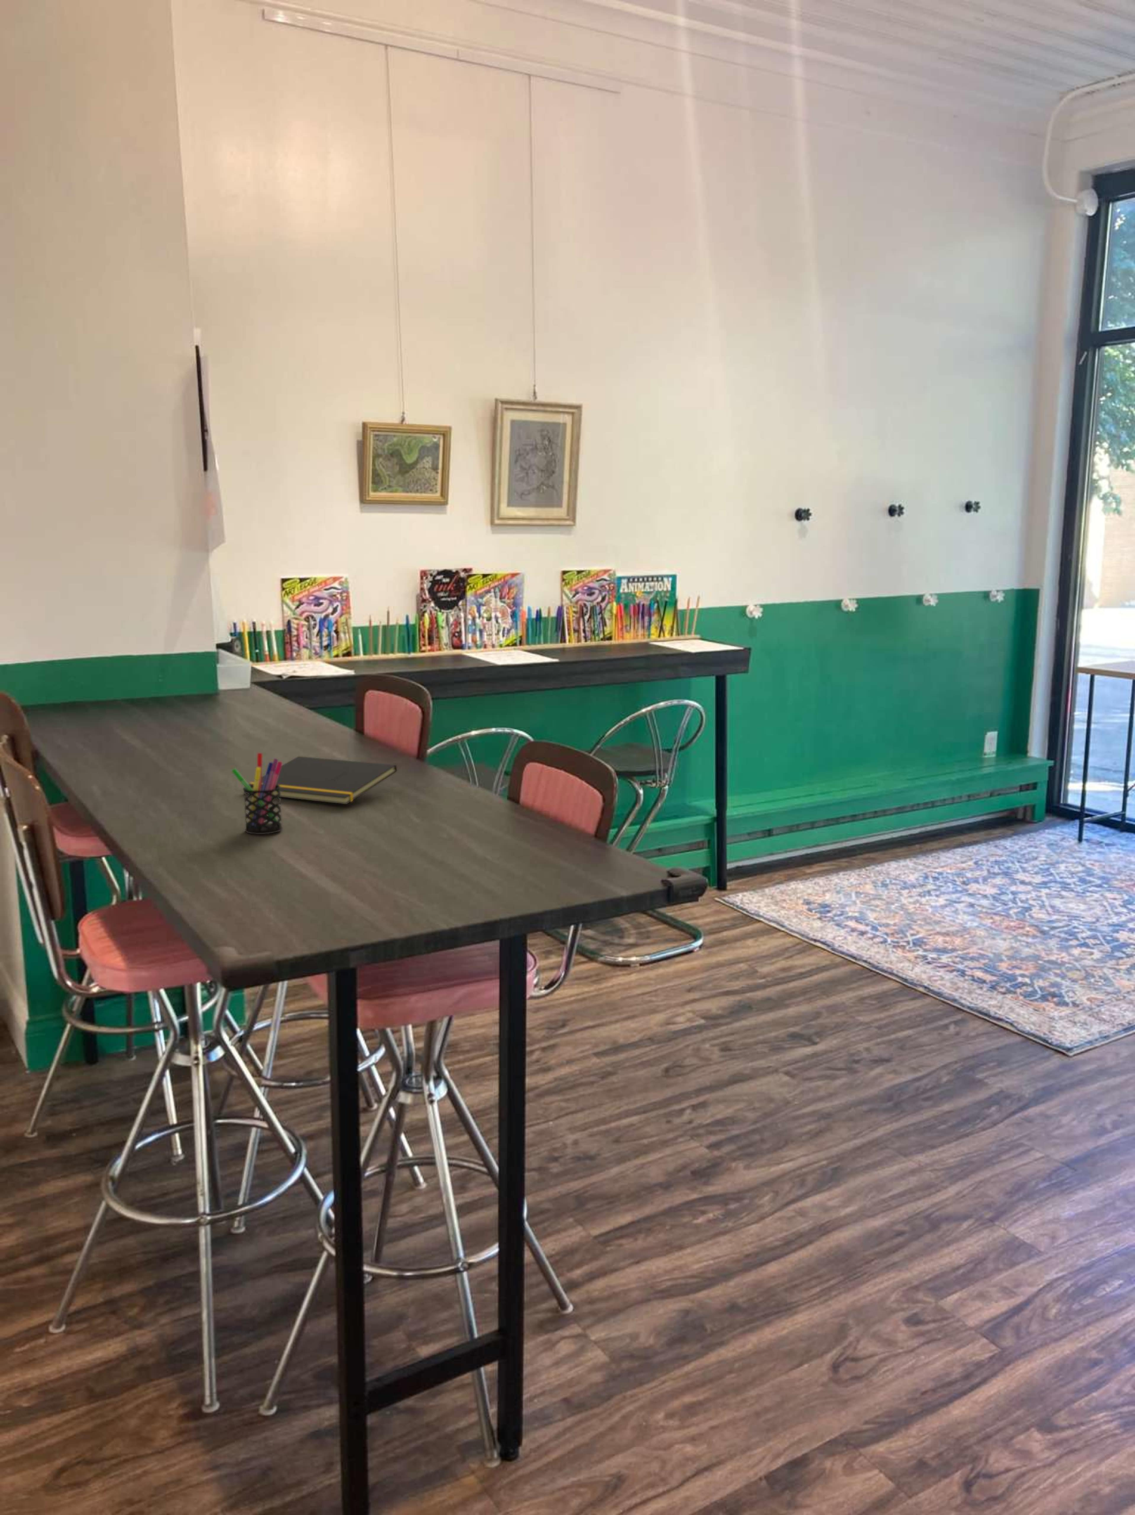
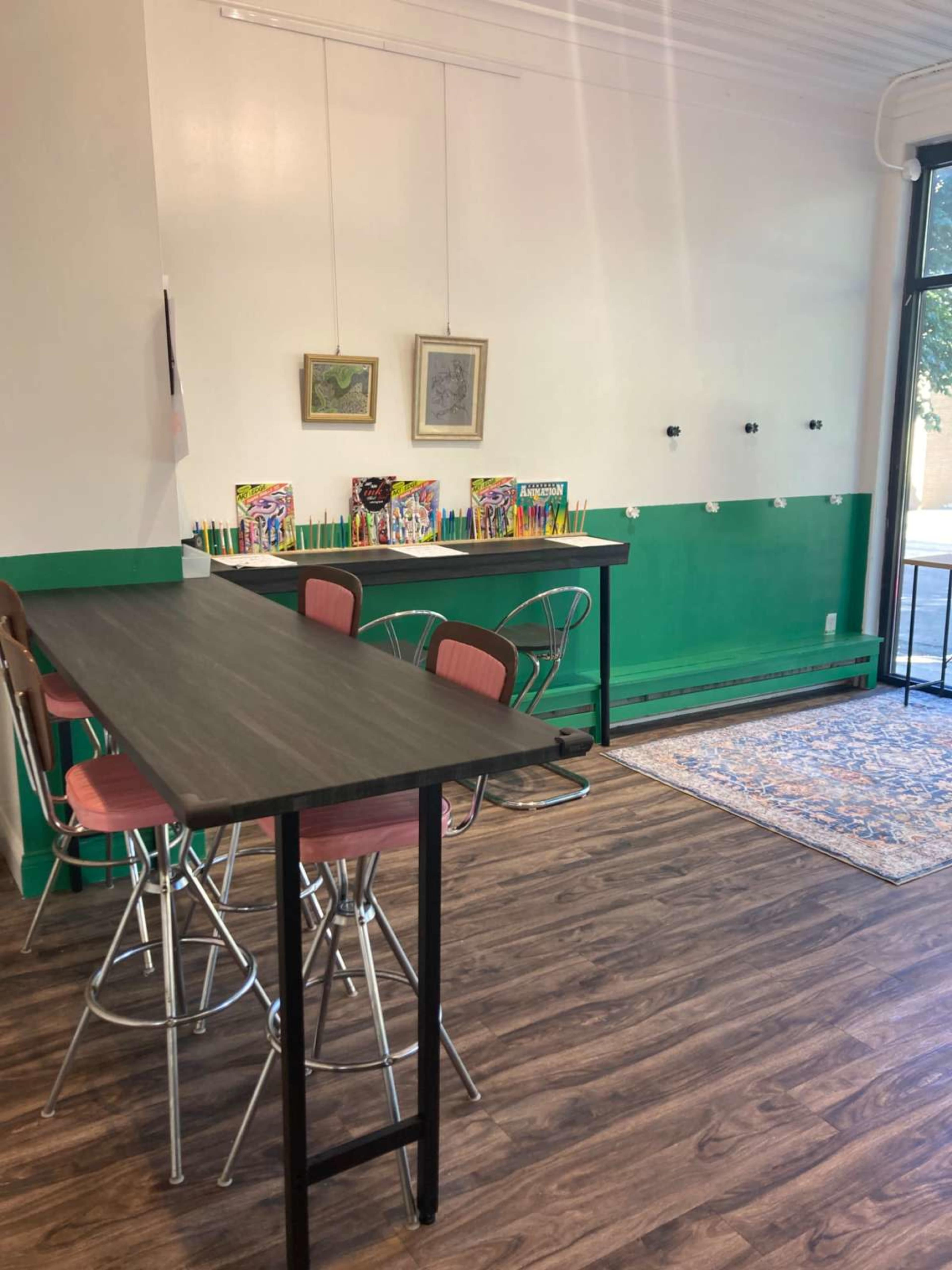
- pen holder (258, 792)
- notepad (322, 779)
